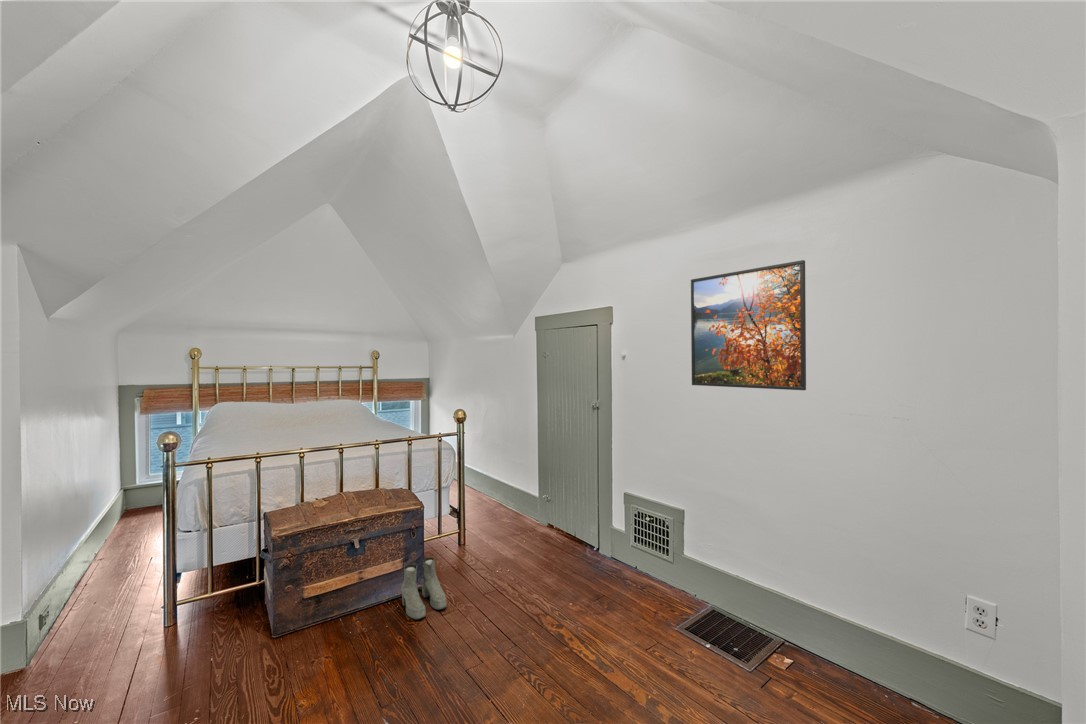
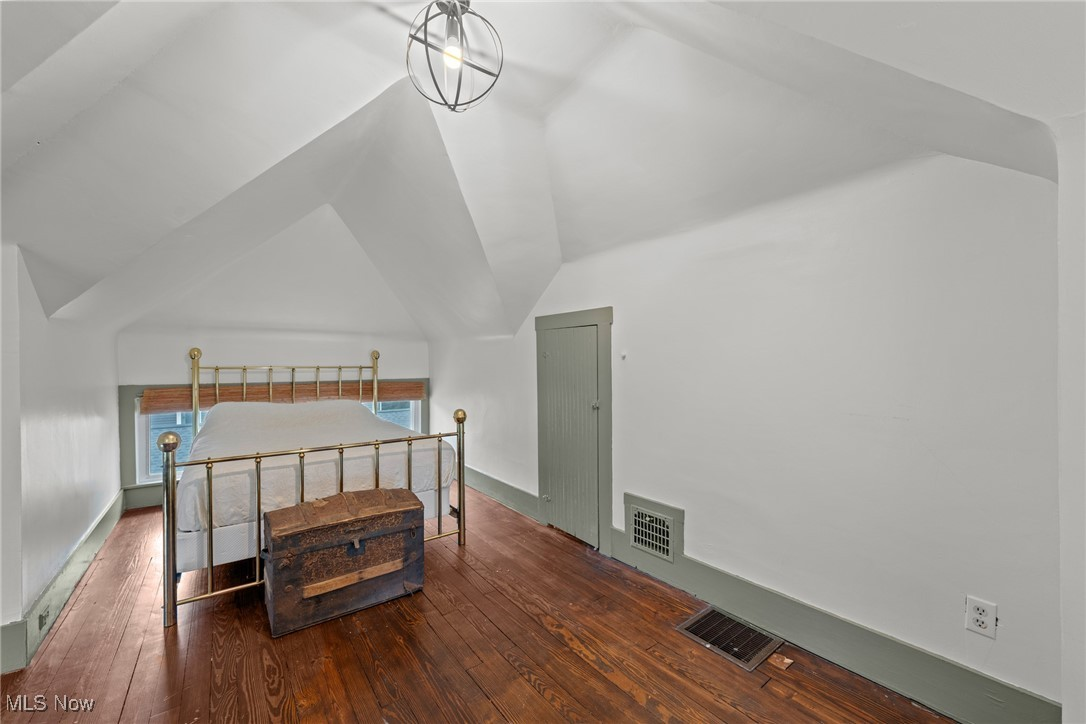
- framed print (742, 329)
- boots (423, 585)
